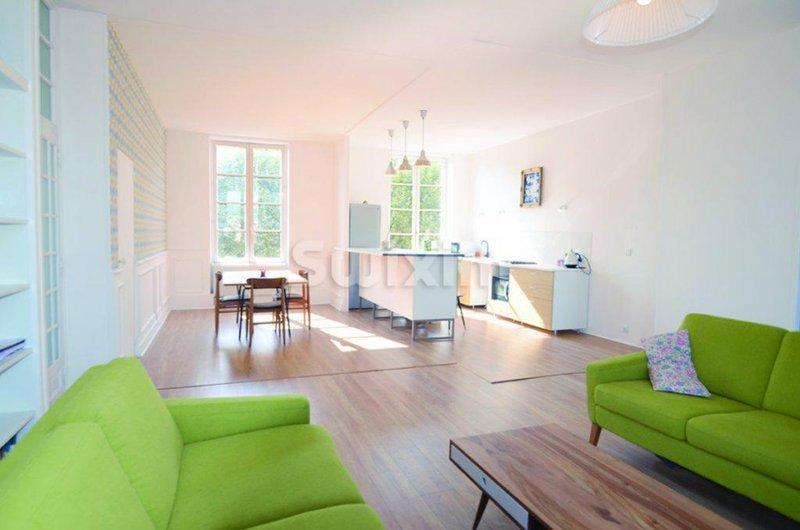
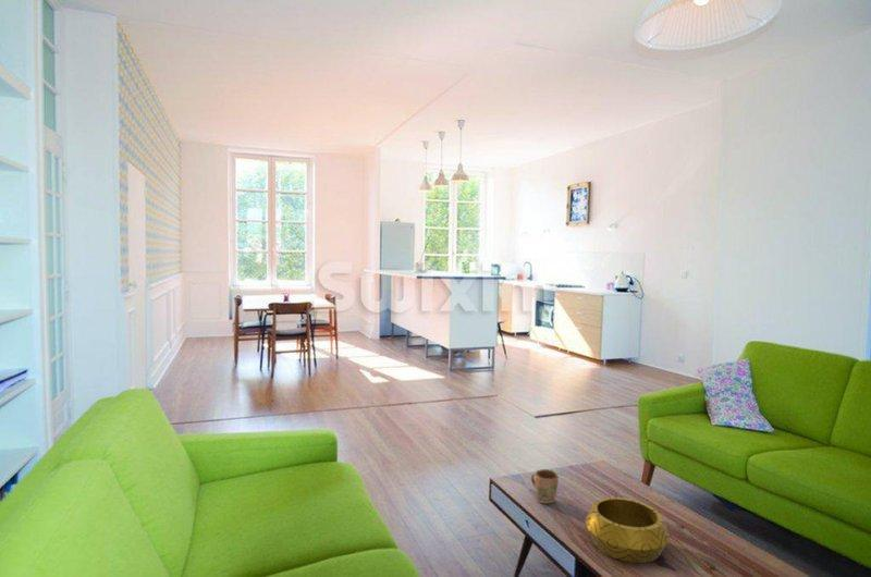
+ mug (544, 486)
+ decorative bowl (626, 528)
